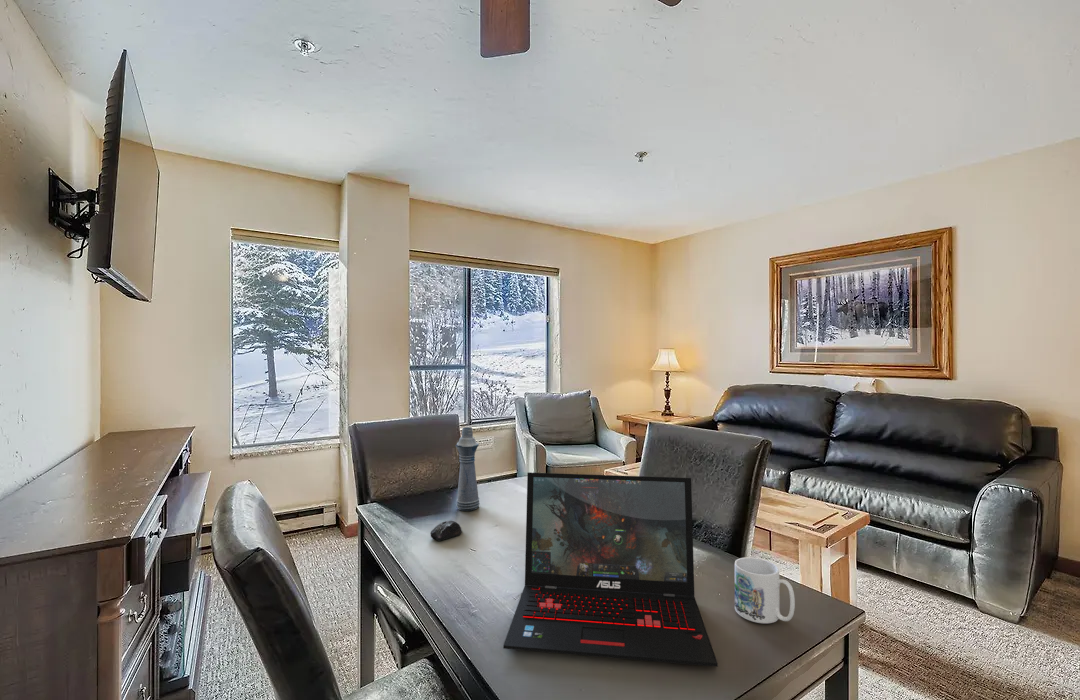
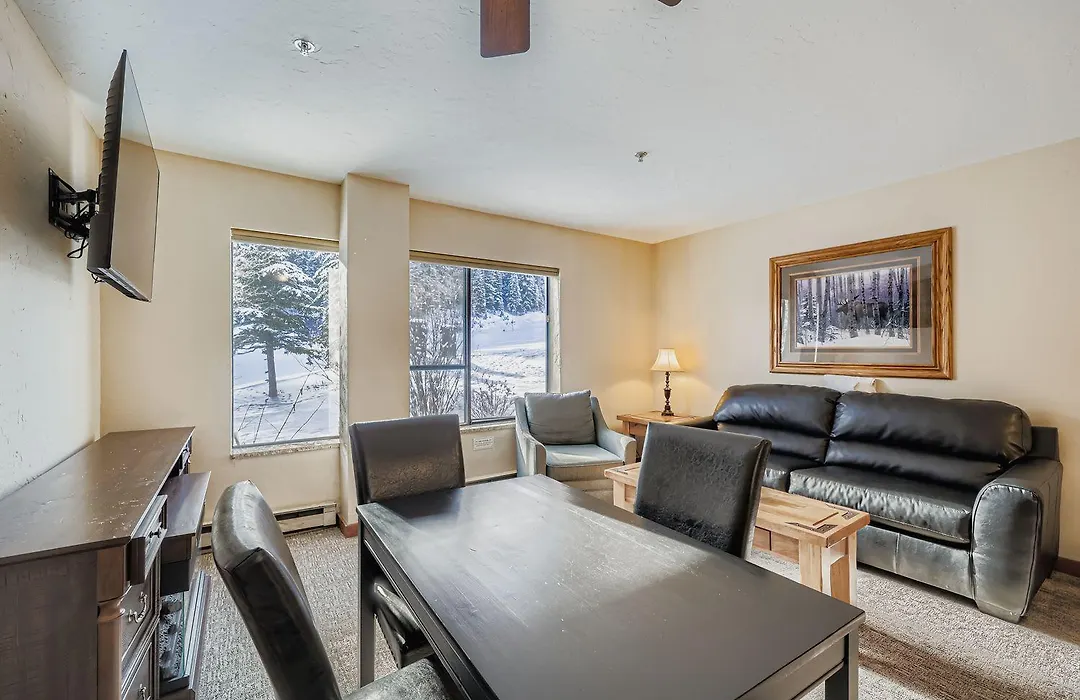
- bottle (467, 467)
- mug (764, 592)
- computer mouse (446, 528)
- laptop (607, 555)
